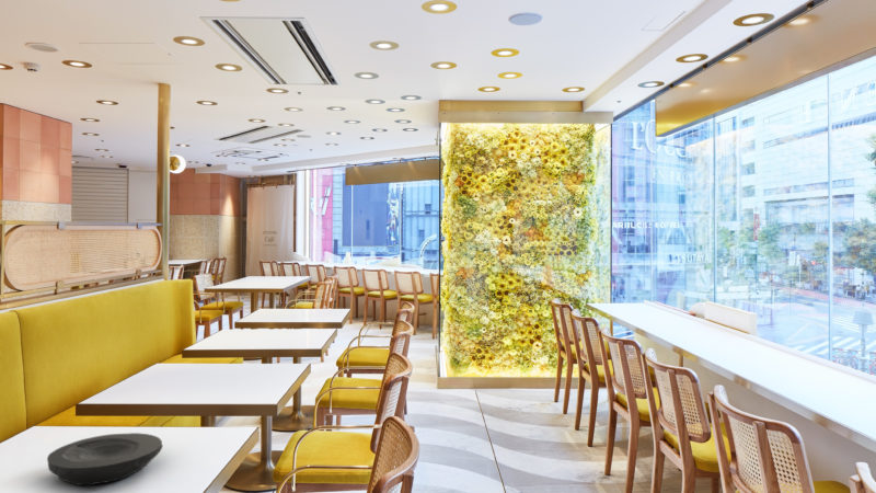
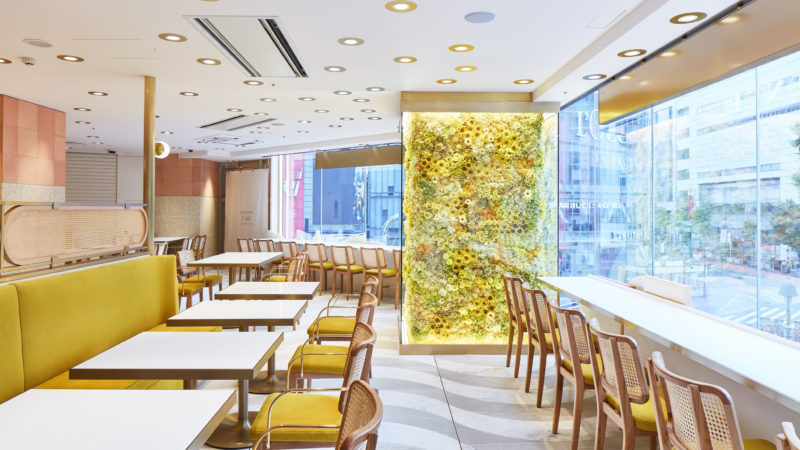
- plate (106, 459)
